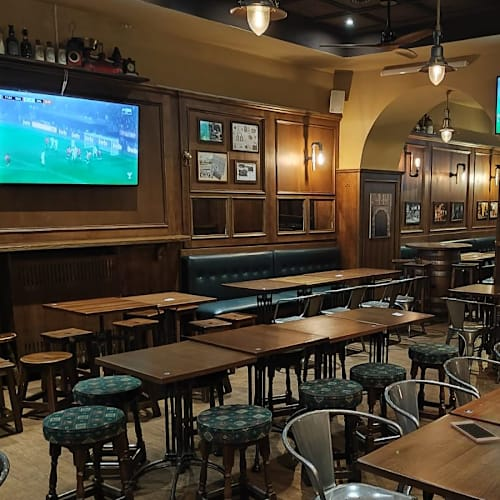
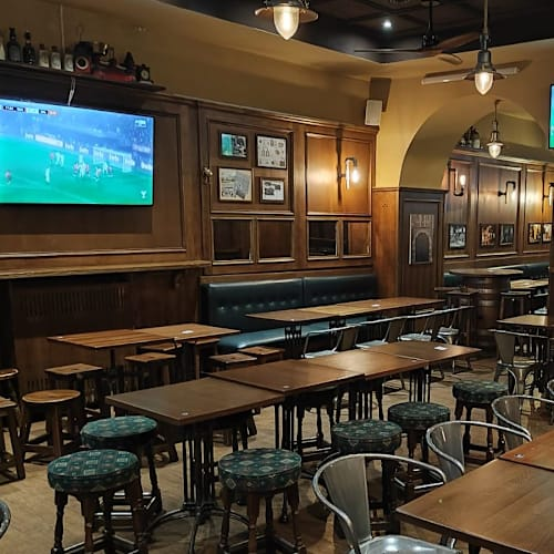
- cell phone (474, 431)
